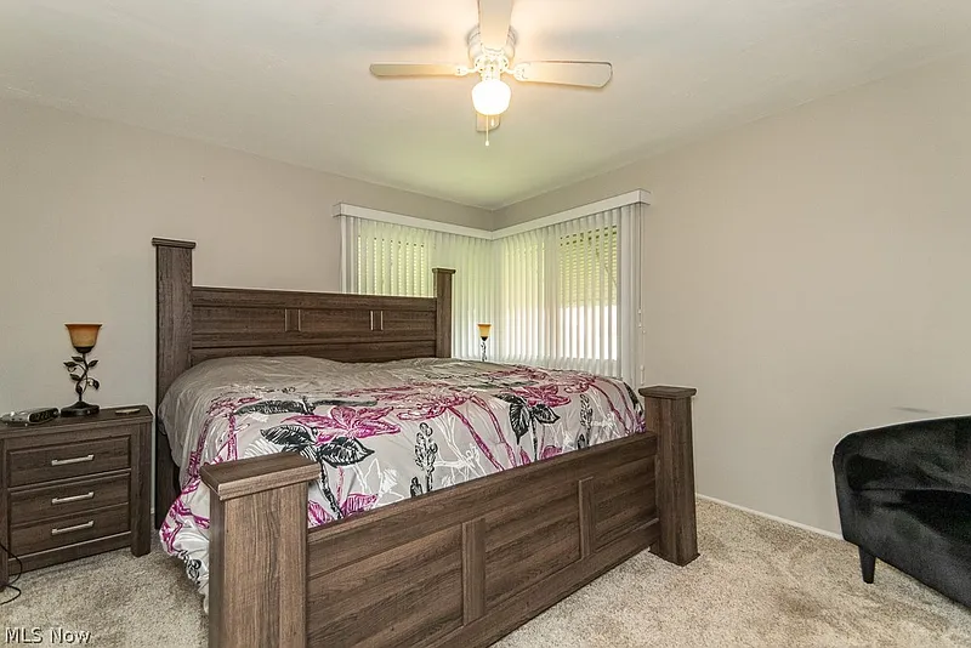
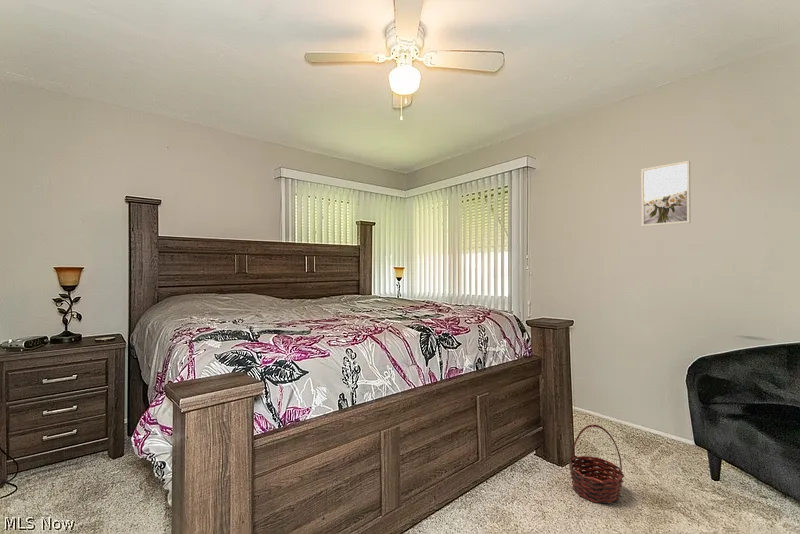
+ wall art (665, 195)
+ basket (595, 458)
